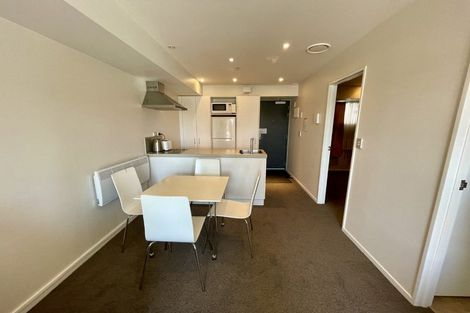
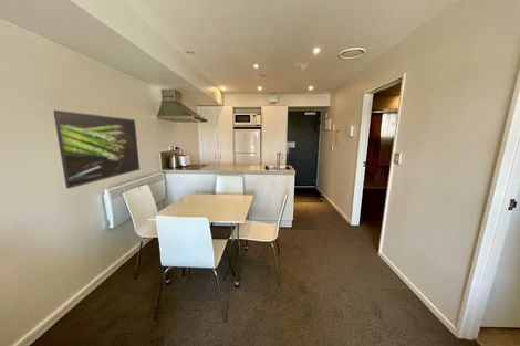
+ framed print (106, 147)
